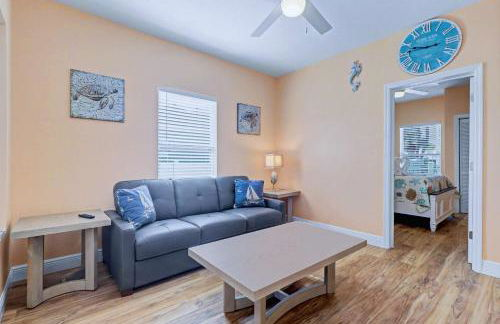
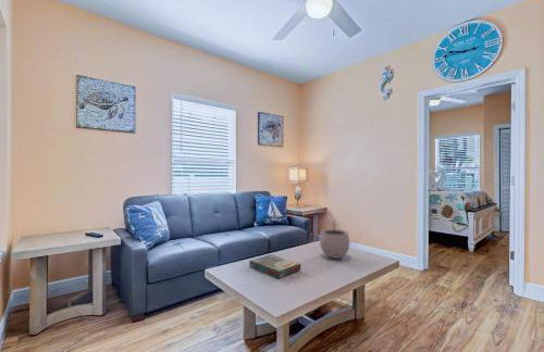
+ board game (274, 265)
+ plant pot (334, 238)
